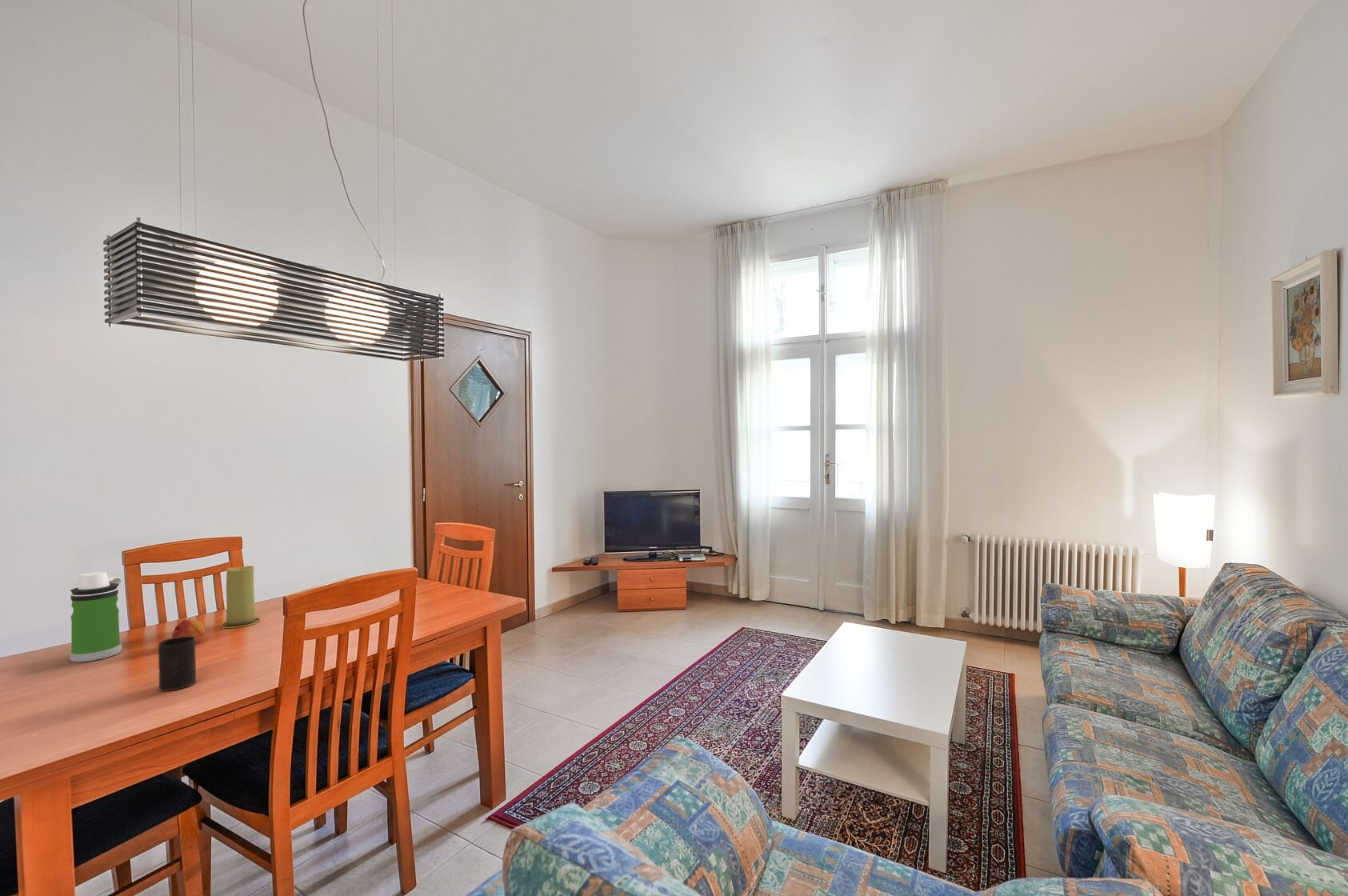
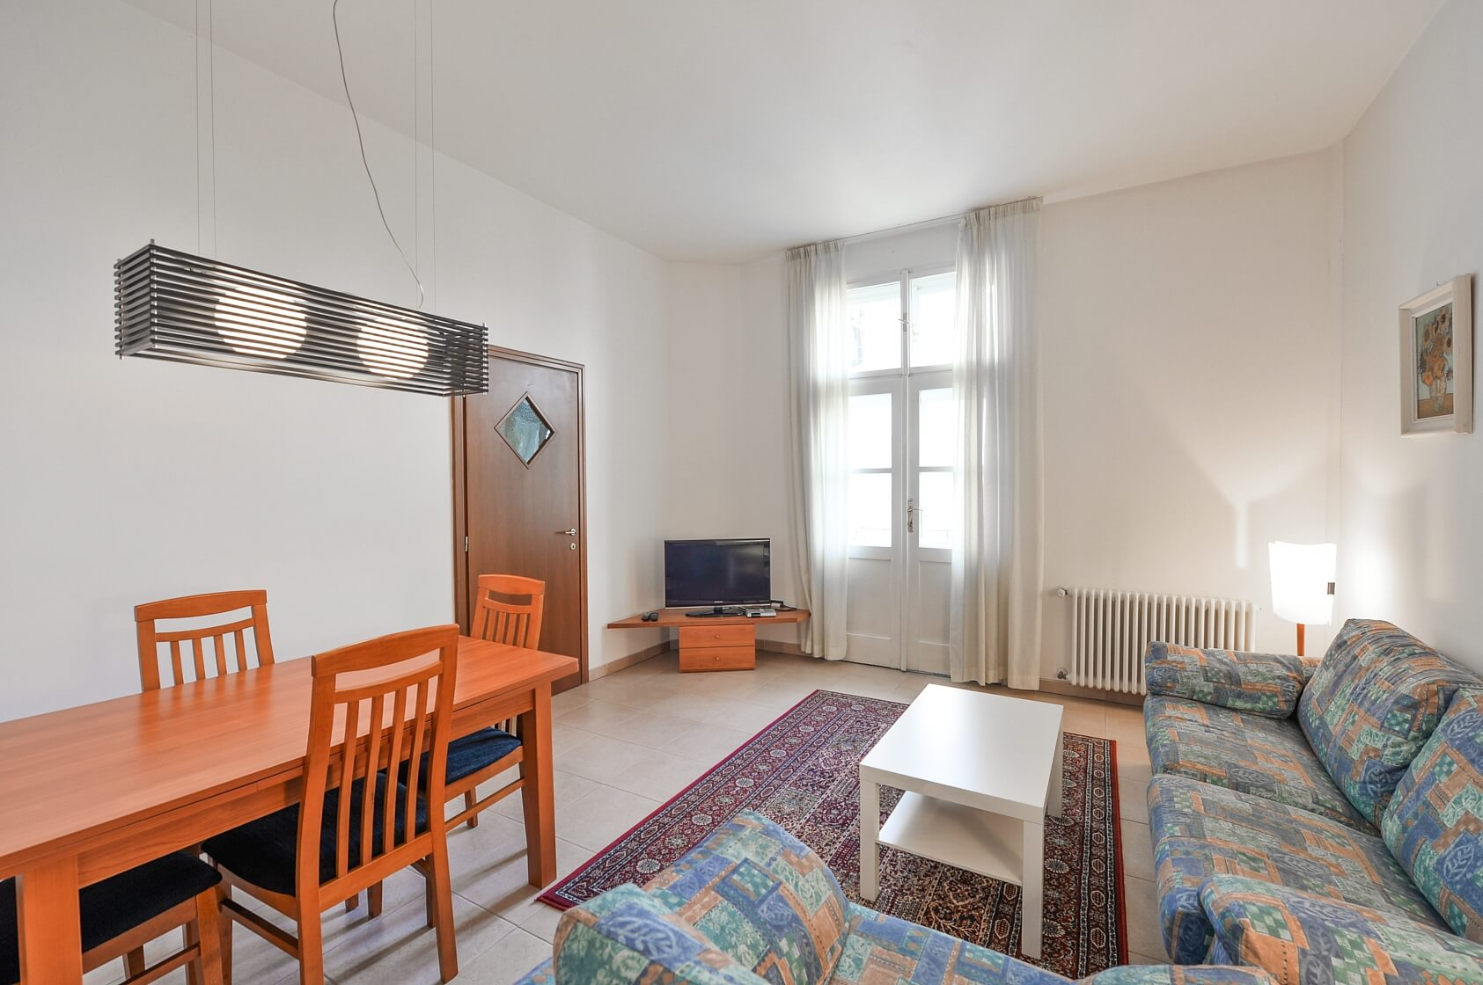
- fruit (189, 631)
- candle (240, 594)
- cup (177, 662)
- water bottle (95, 614)
